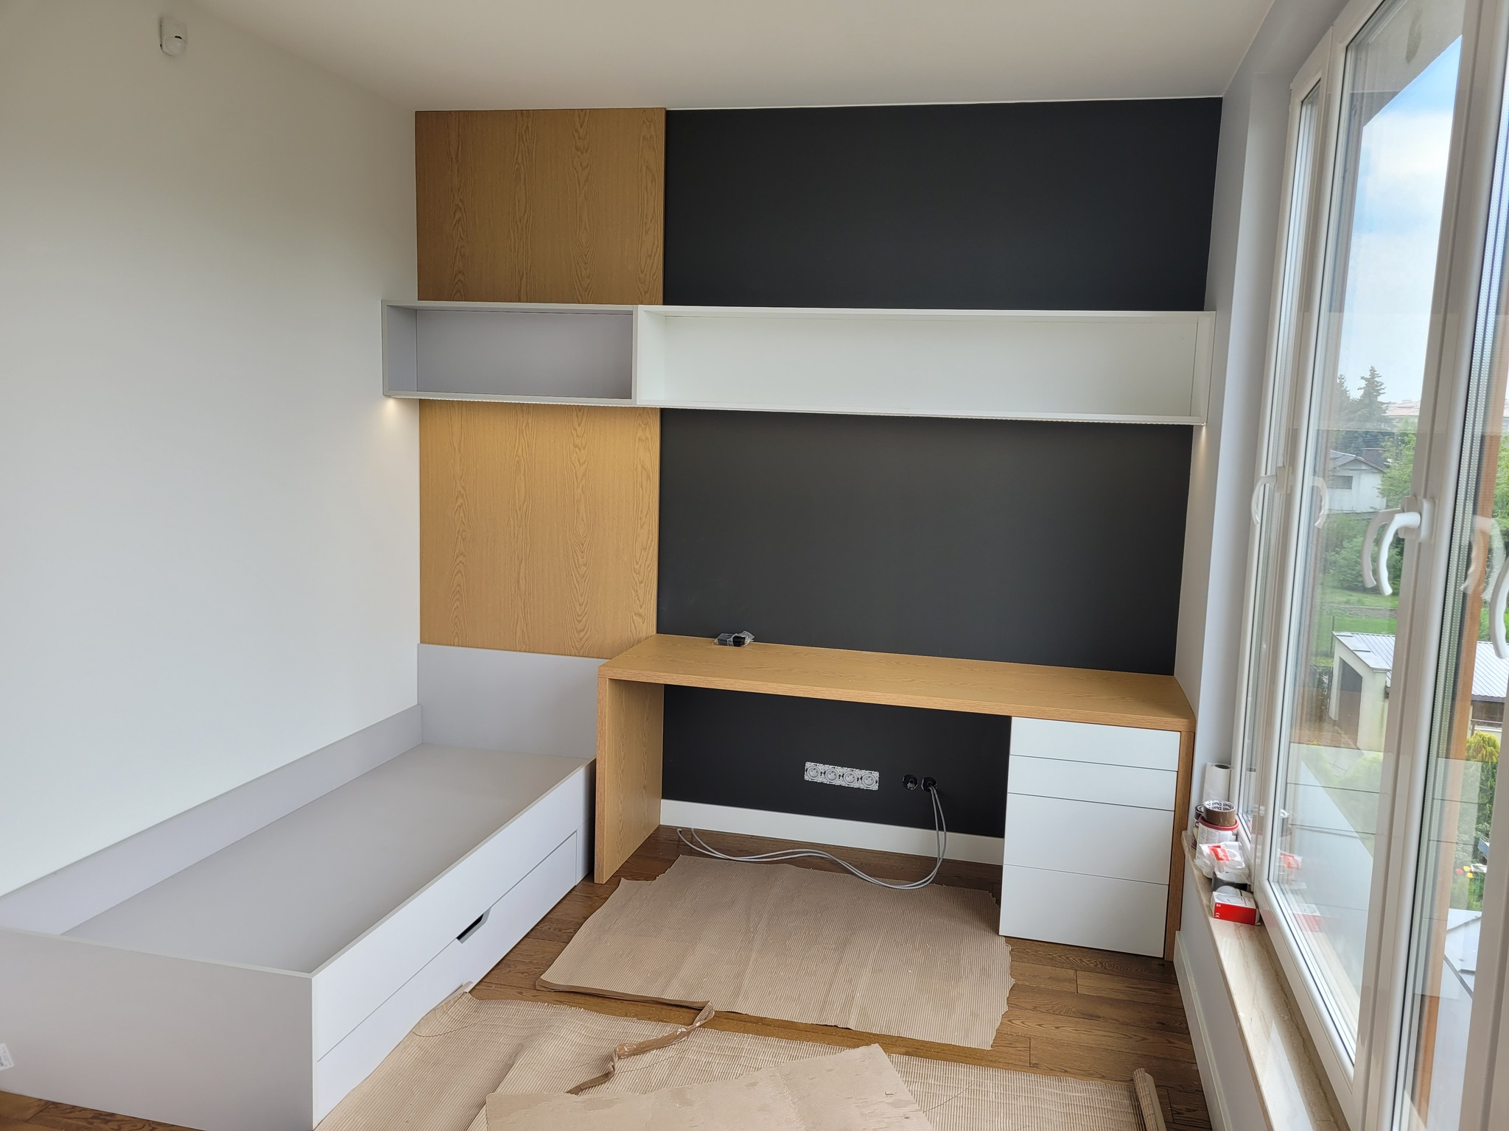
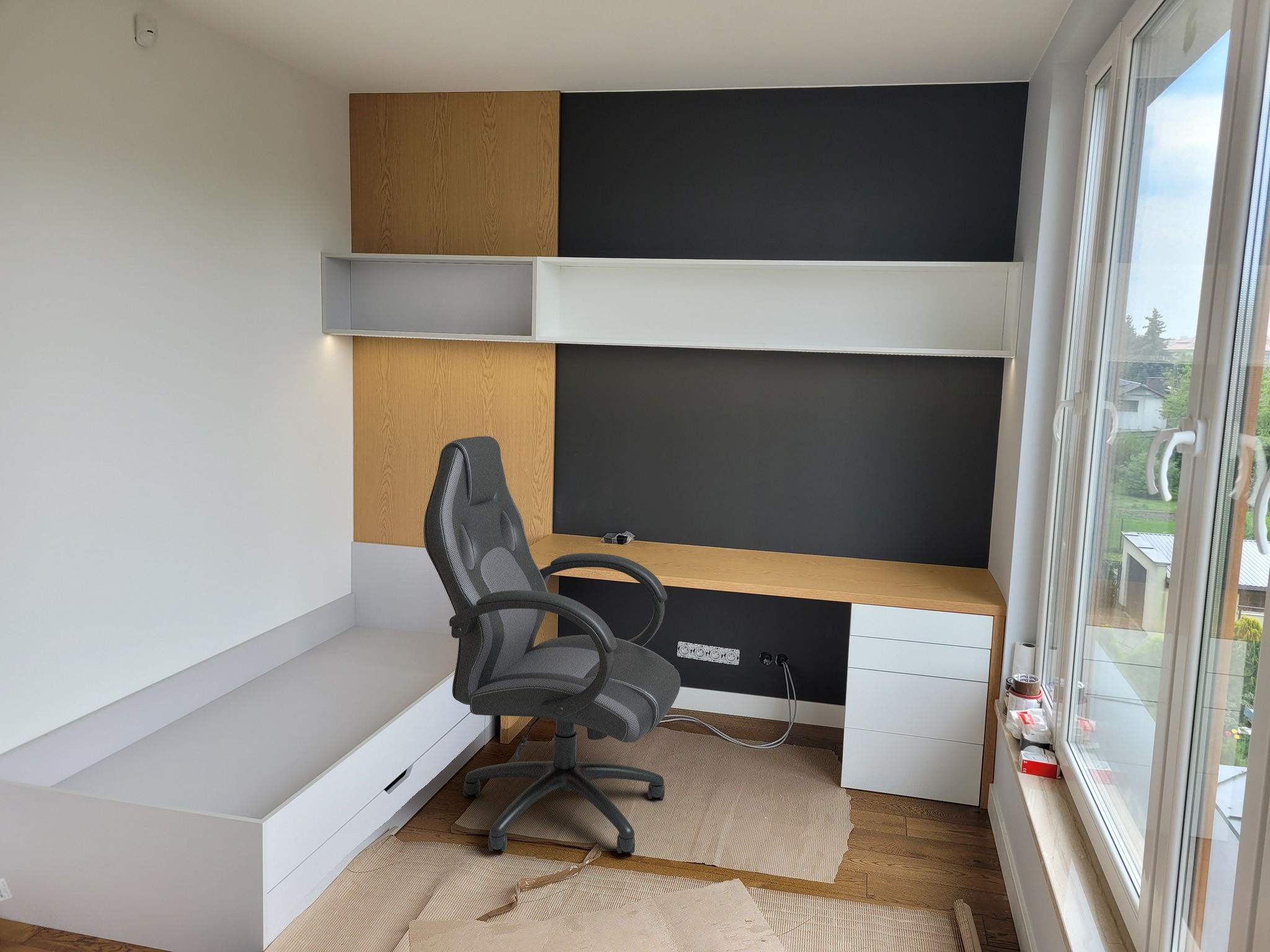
+ chair (563, 637)
